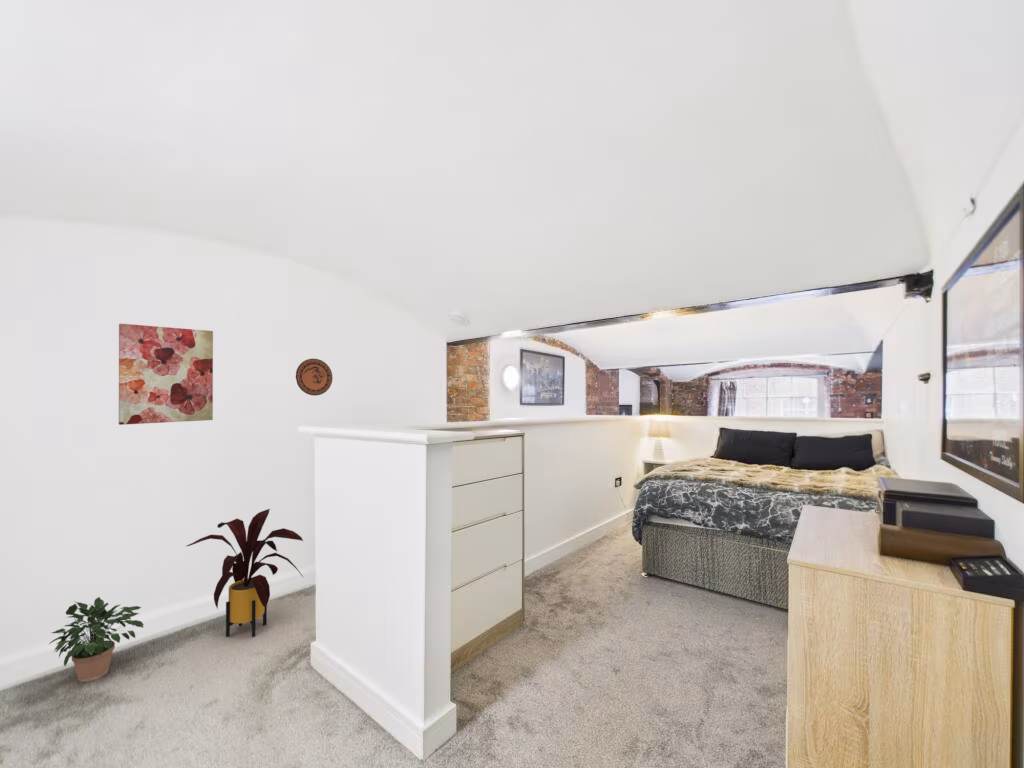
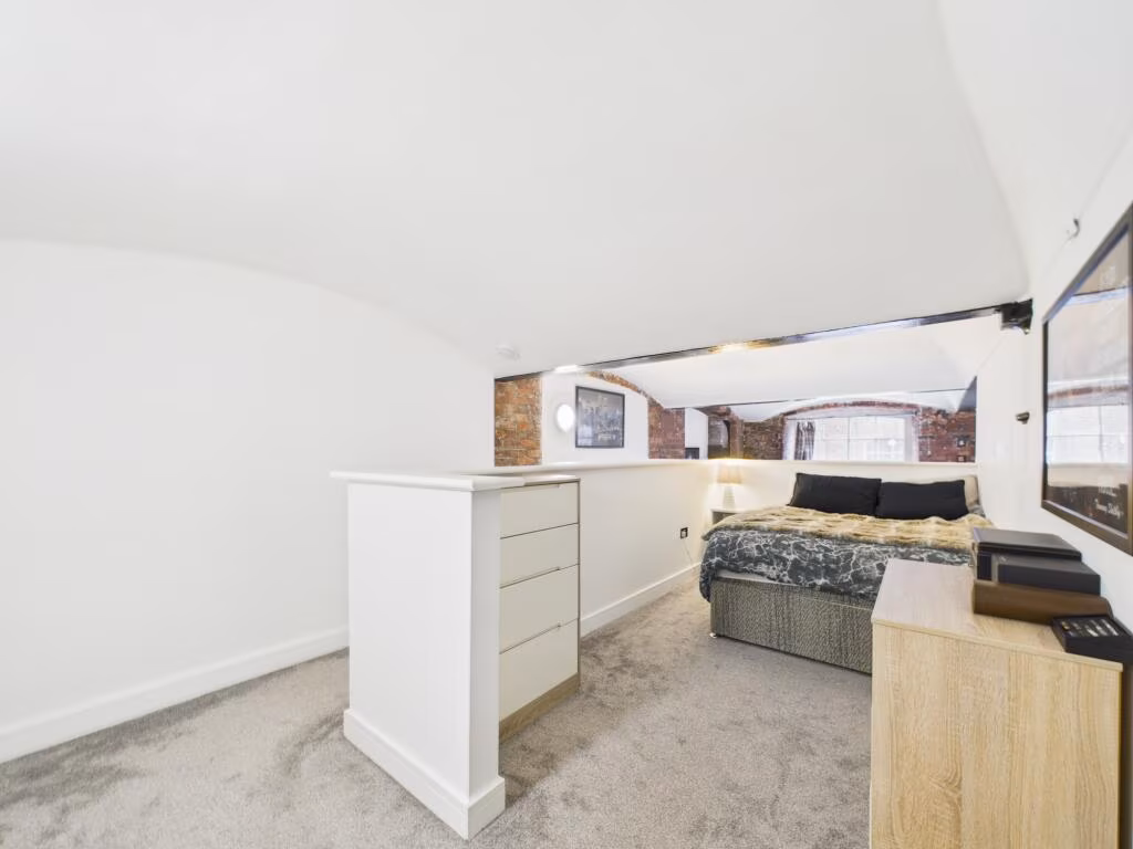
- wall art (168, 374)
- potted plant (101, 632)
- house plant (243, 574)
- decorative plate (314, 377)
